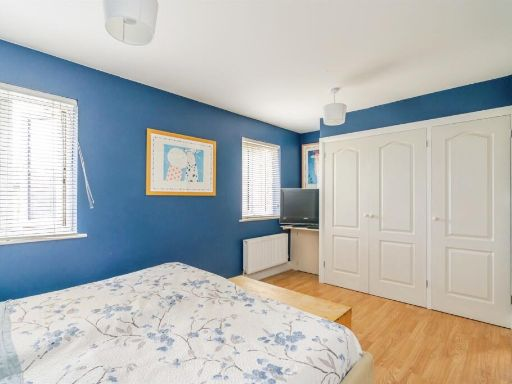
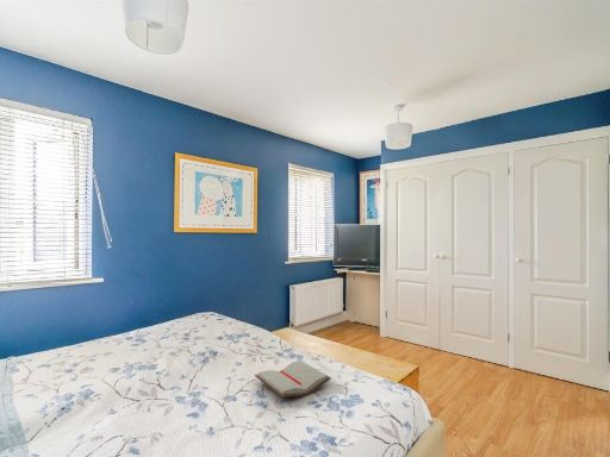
+ paperback book (292, 378)
